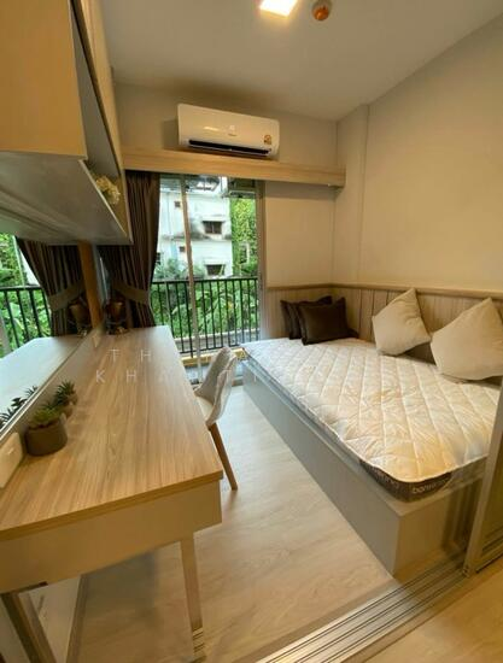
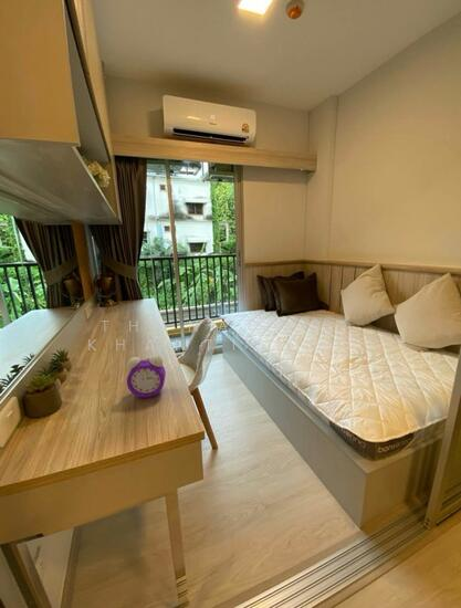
+ alarm clock (146, 375)
